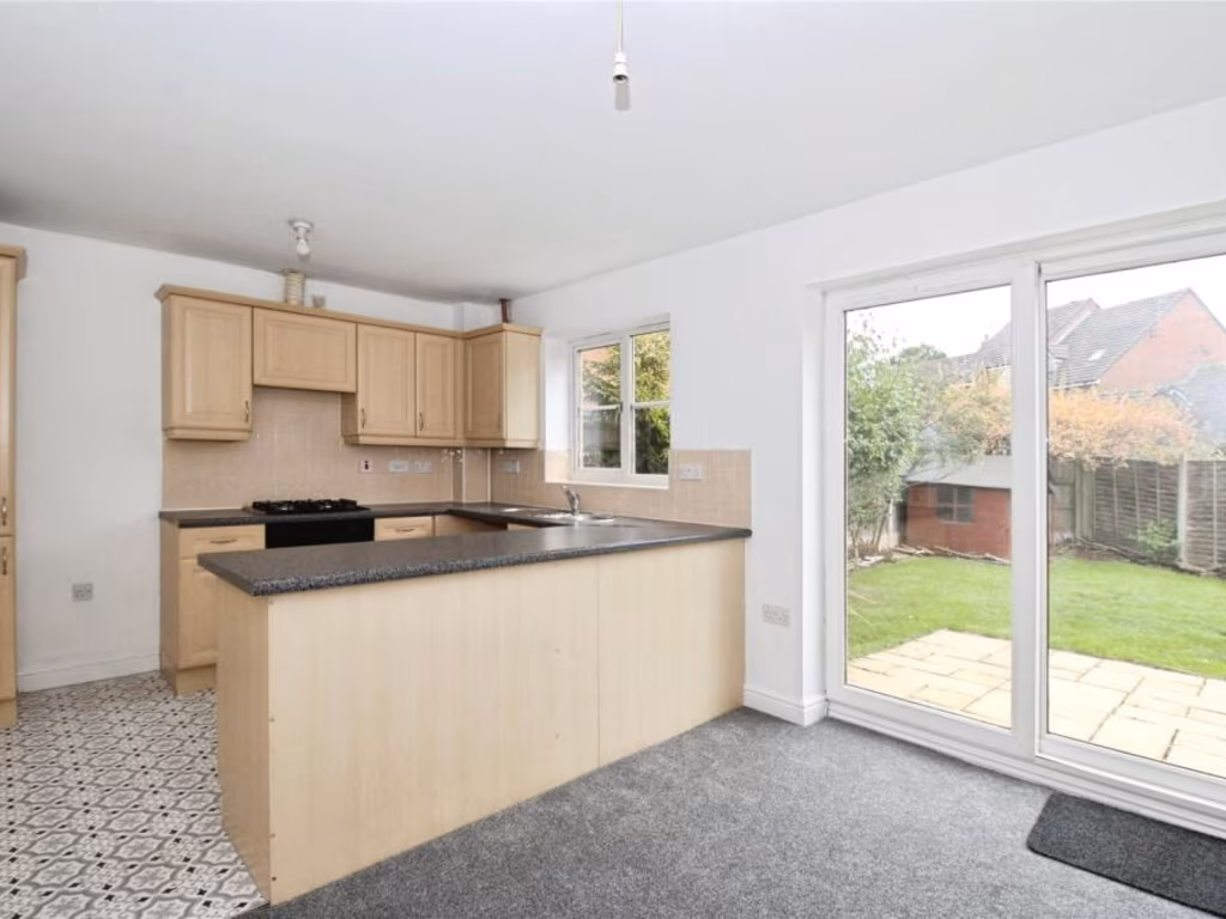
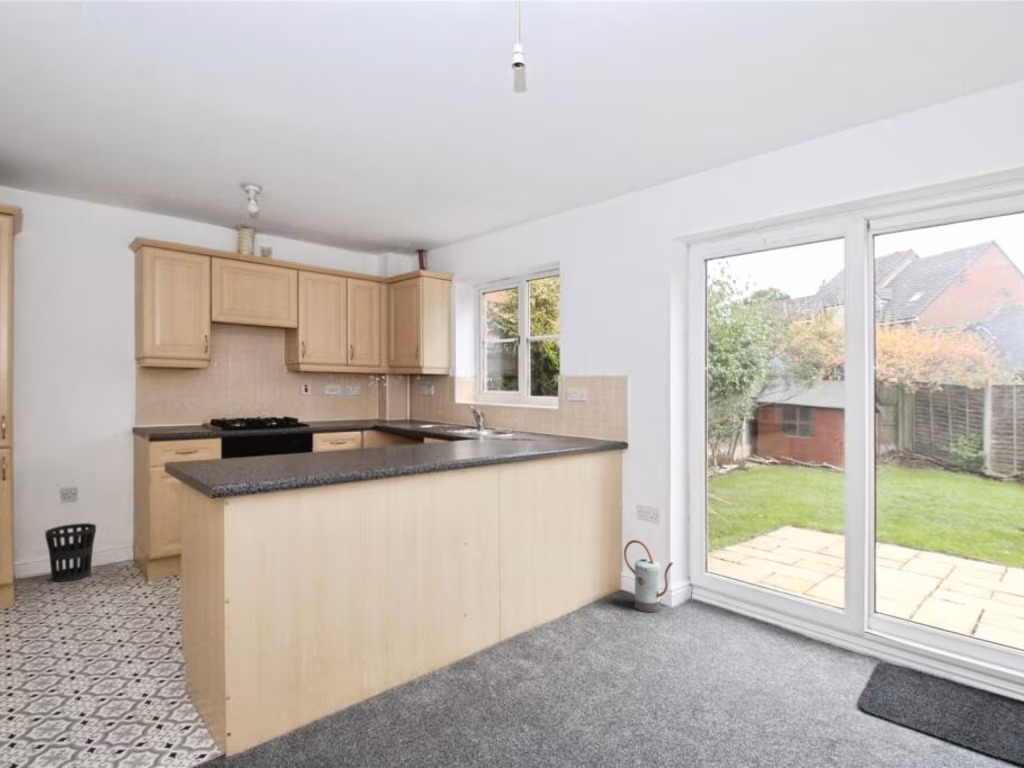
+ watering can (647, 575)
+ wastebasket (71, 552)
